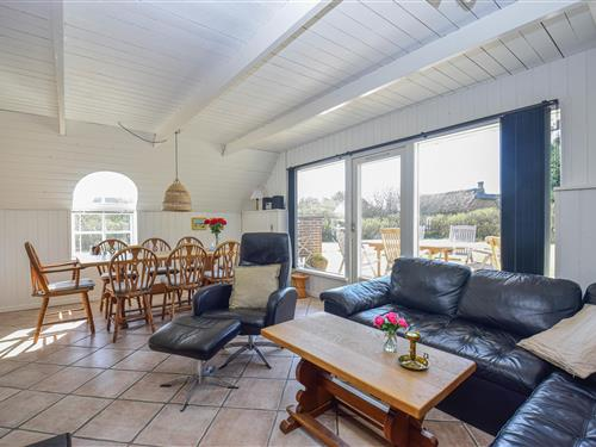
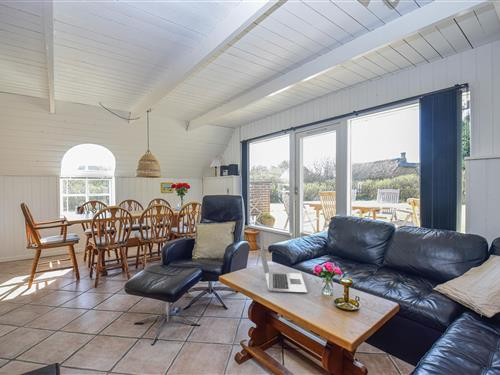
+ laptop (282, 273)
